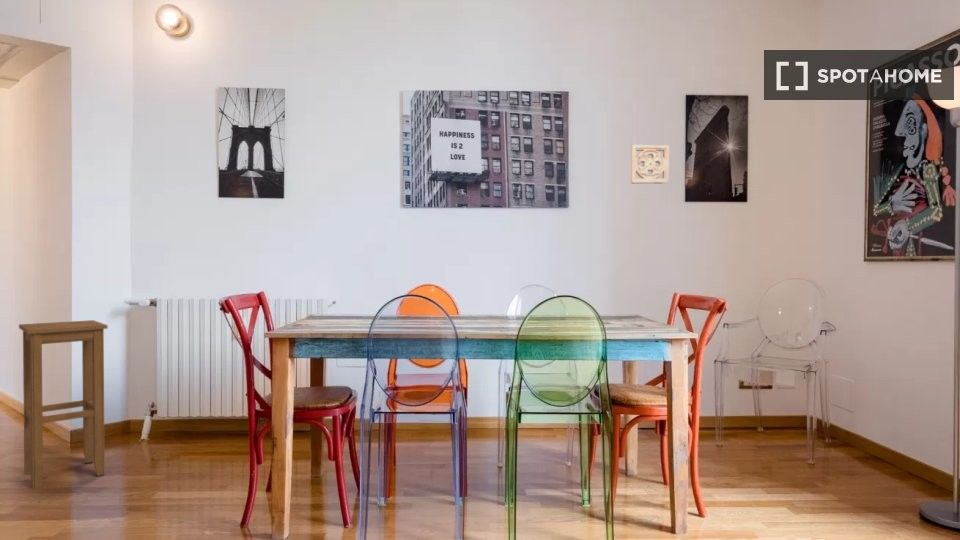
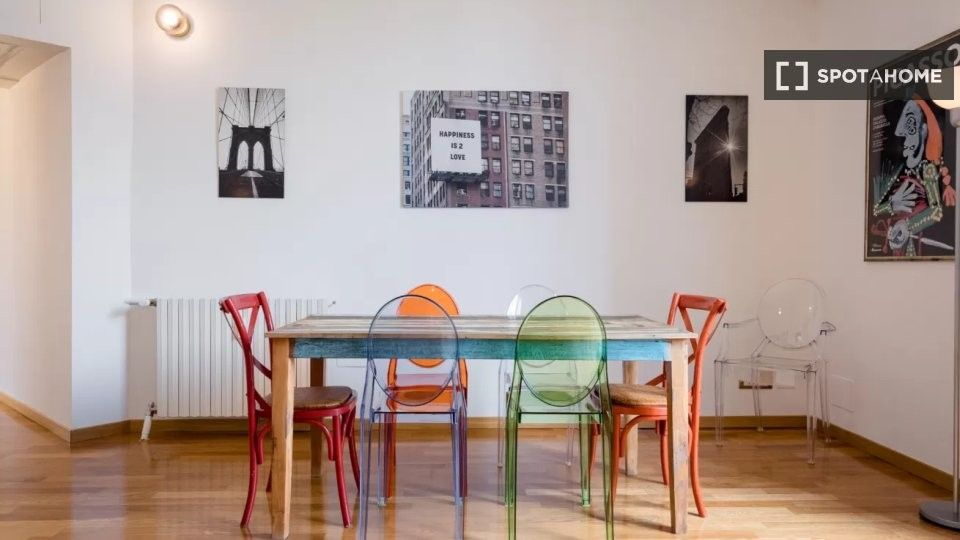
- wall ornament (649, 164)
- stool (63, 403)
